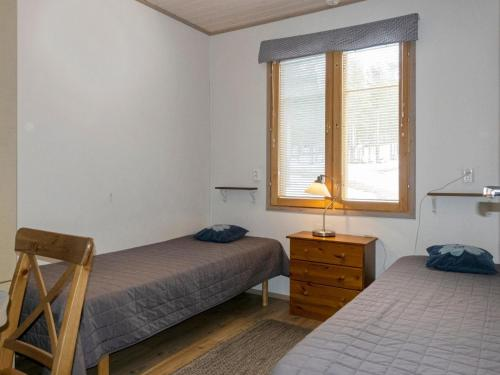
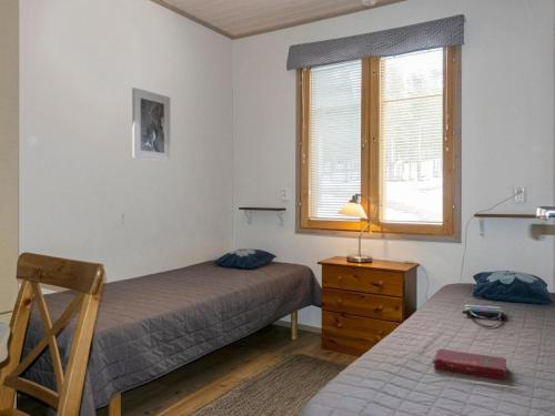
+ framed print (152, 125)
+ tote bag (484, 313)
+ book (468, 363)
